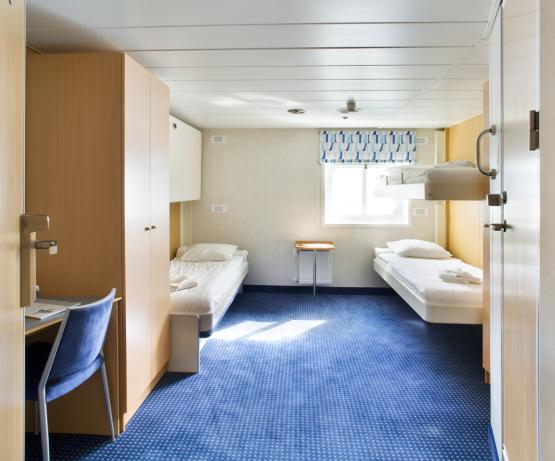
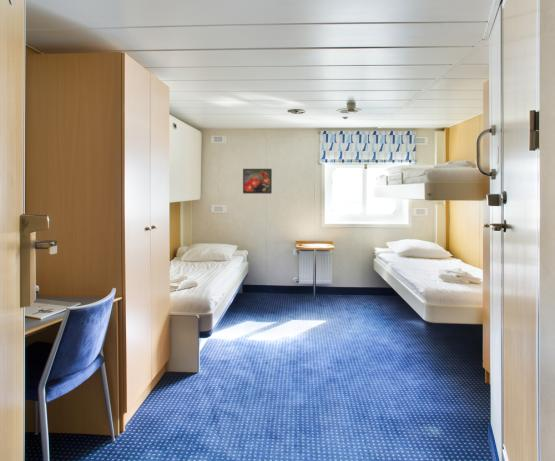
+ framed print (257, 181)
